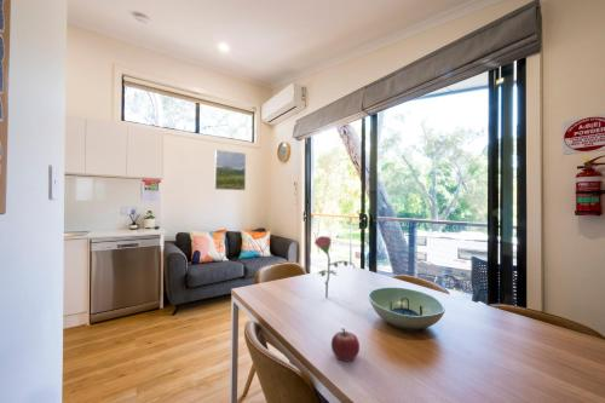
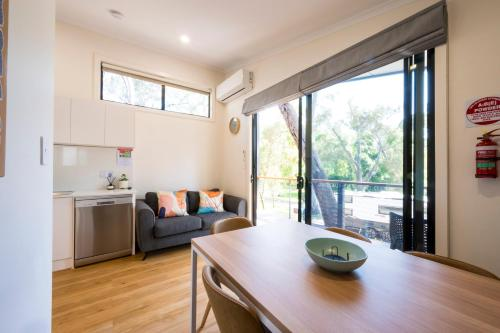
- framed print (230, 171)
- flower (334, 265)
- fruit (345, 342)
